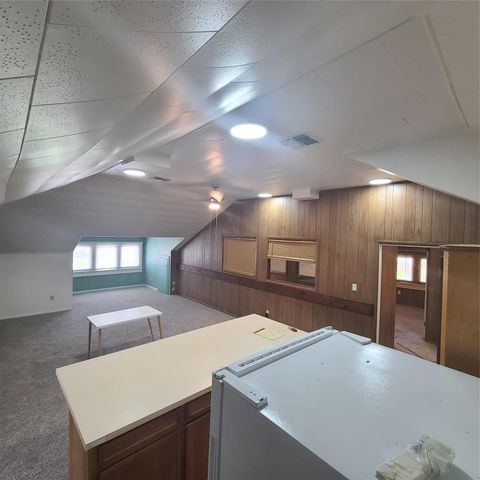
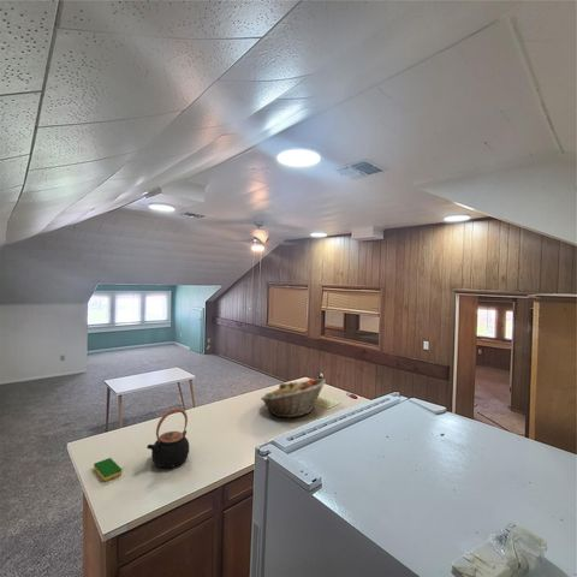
+ teapot (168, 435)
+ dish sponge (107, 469)
+ fruit basket (293, 394)
